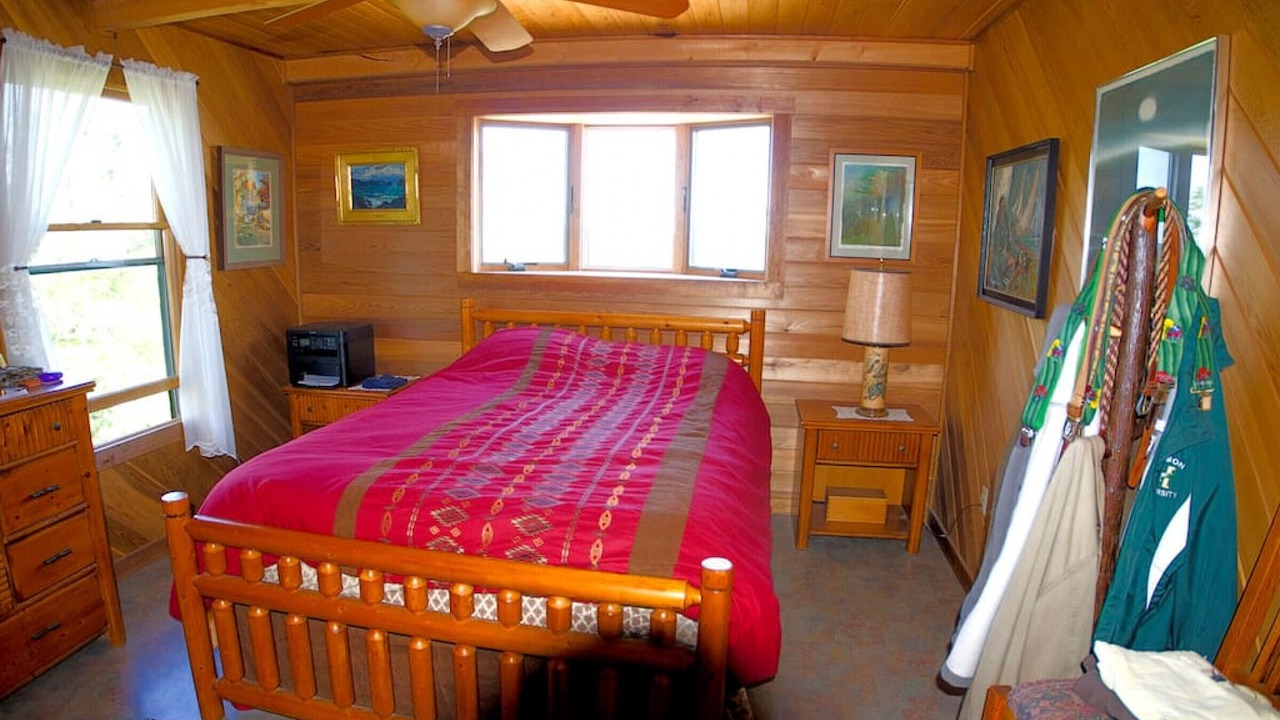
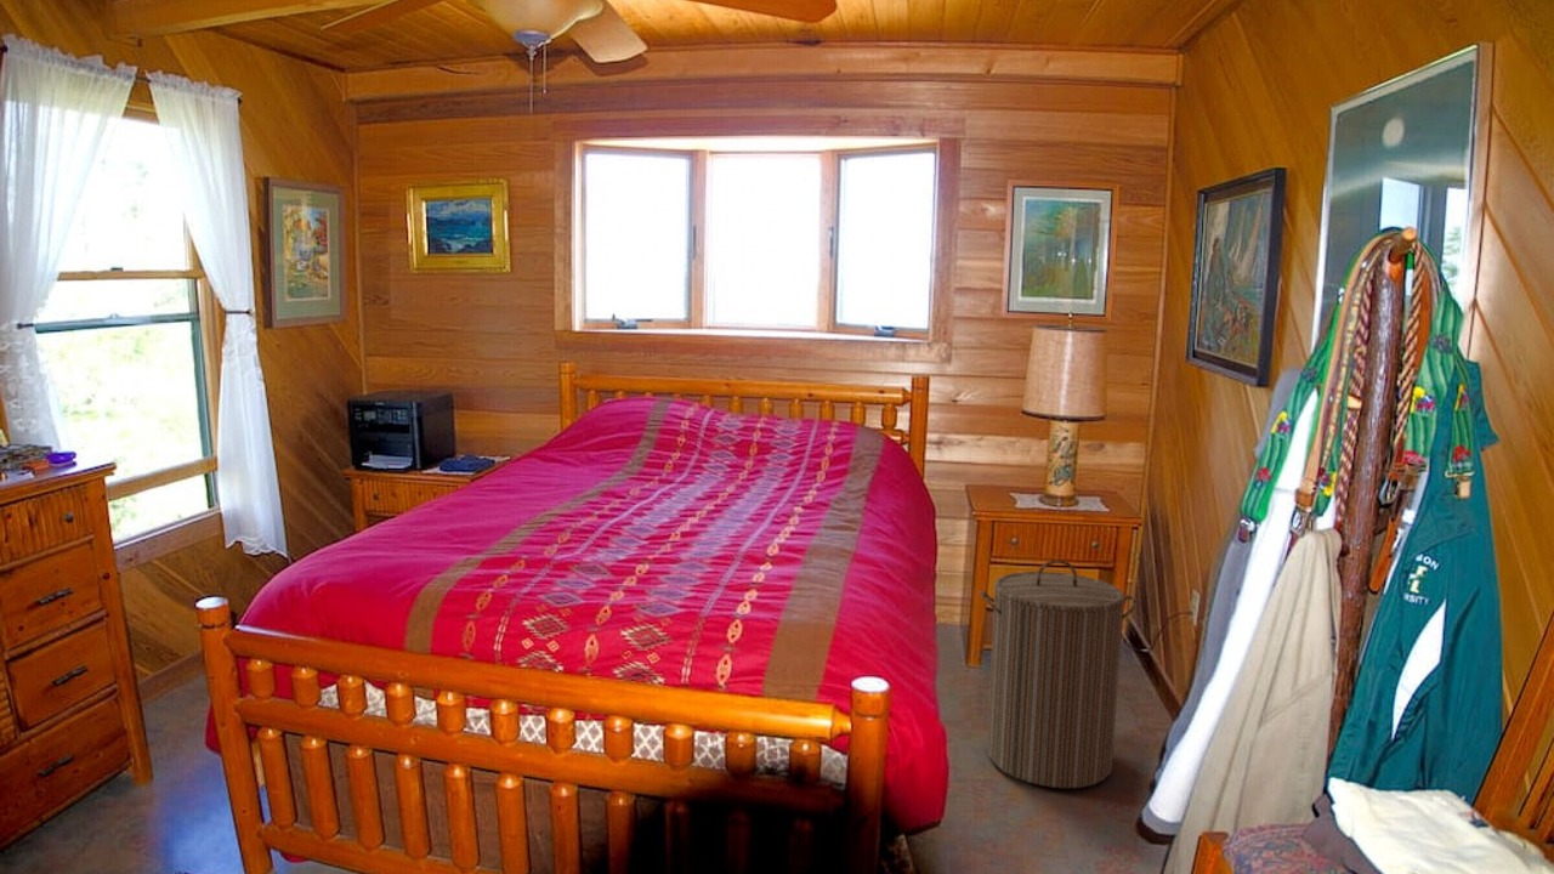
+ laundry hamper (1054, 660)
